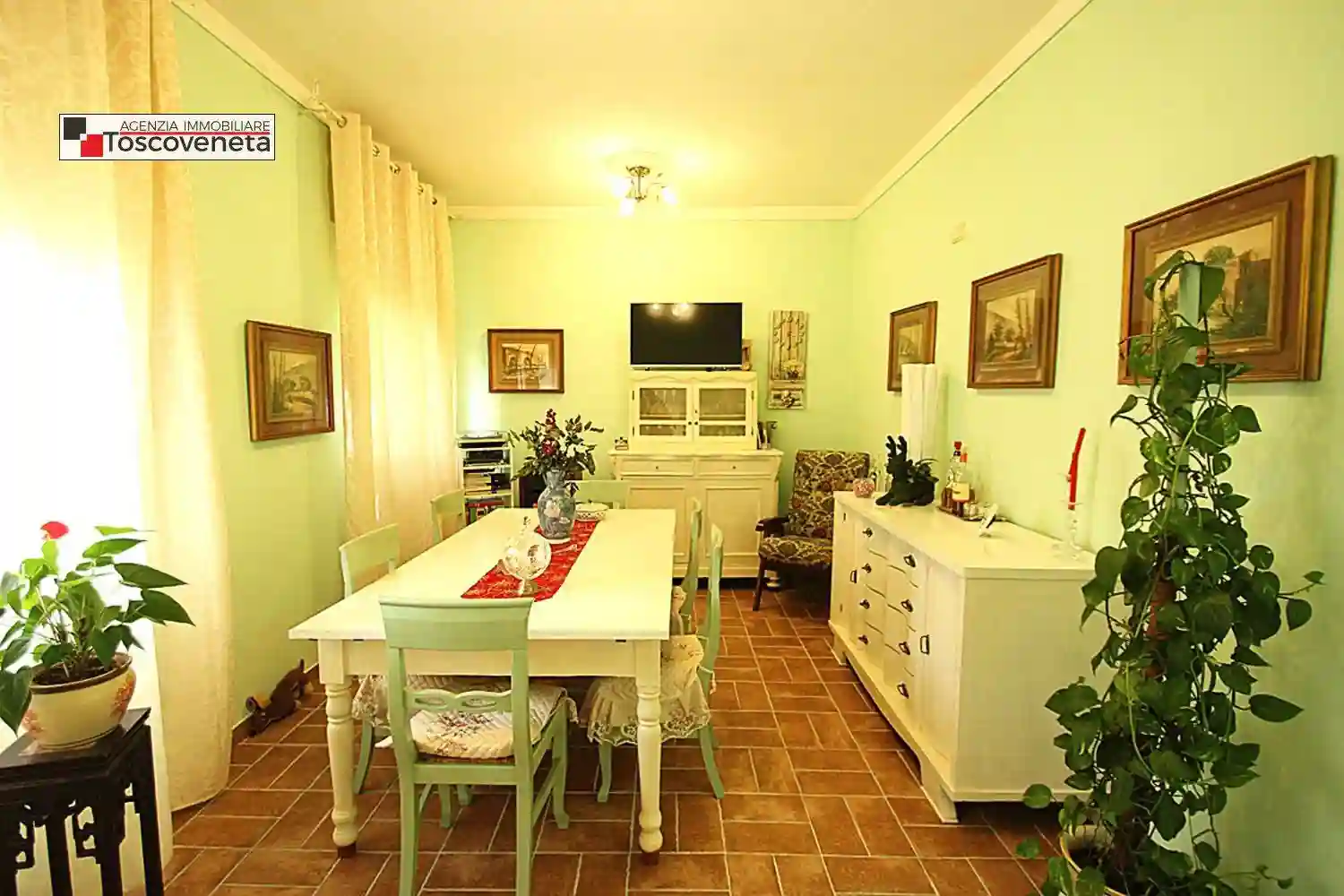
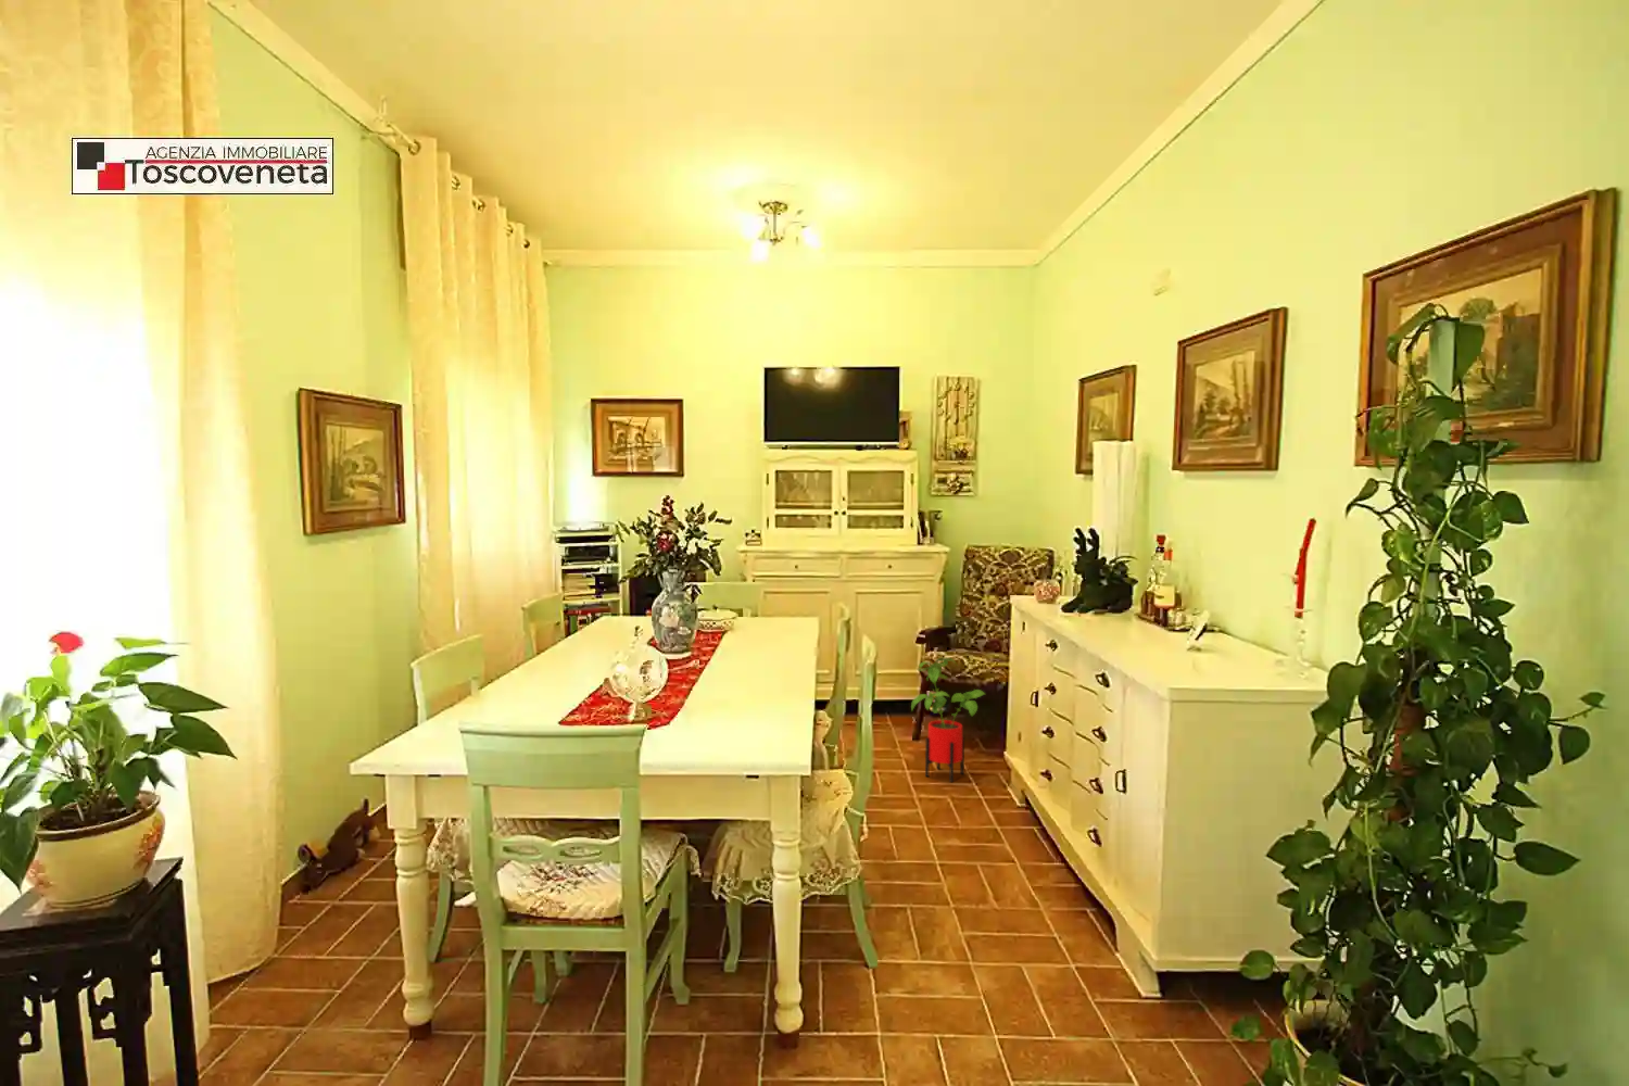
+ house plant (945, 720)
